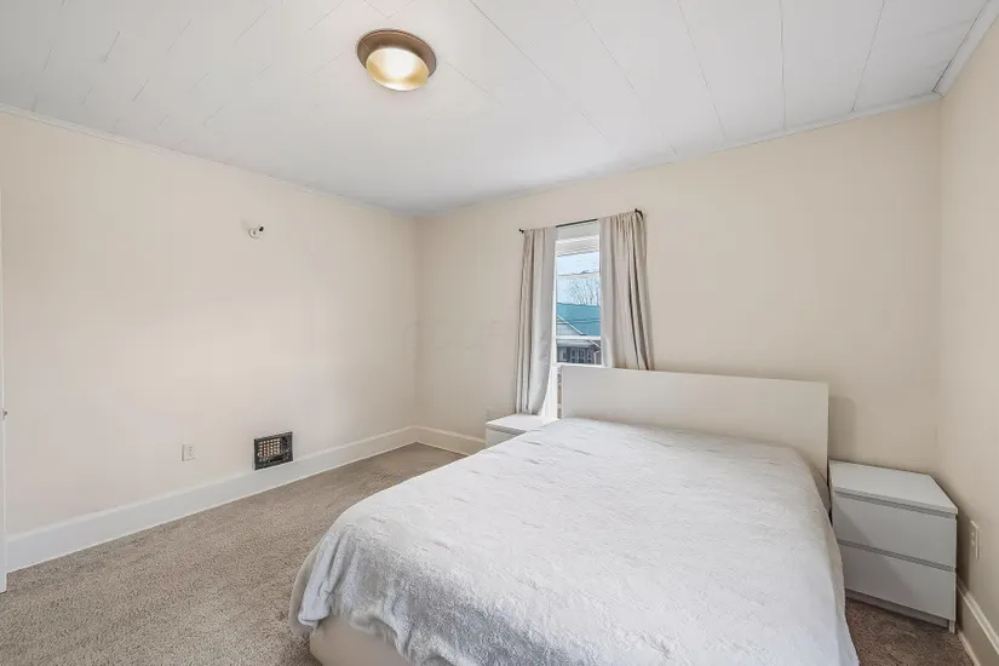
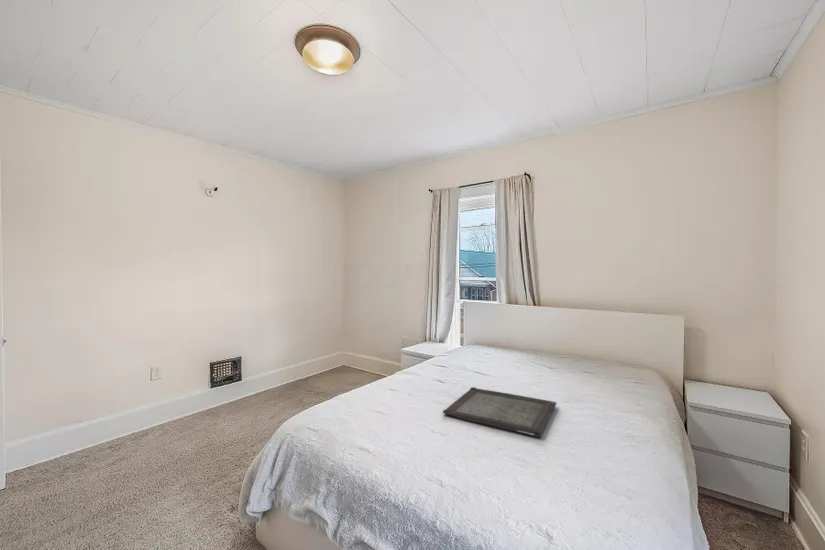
+ serving tray (501, 407)
